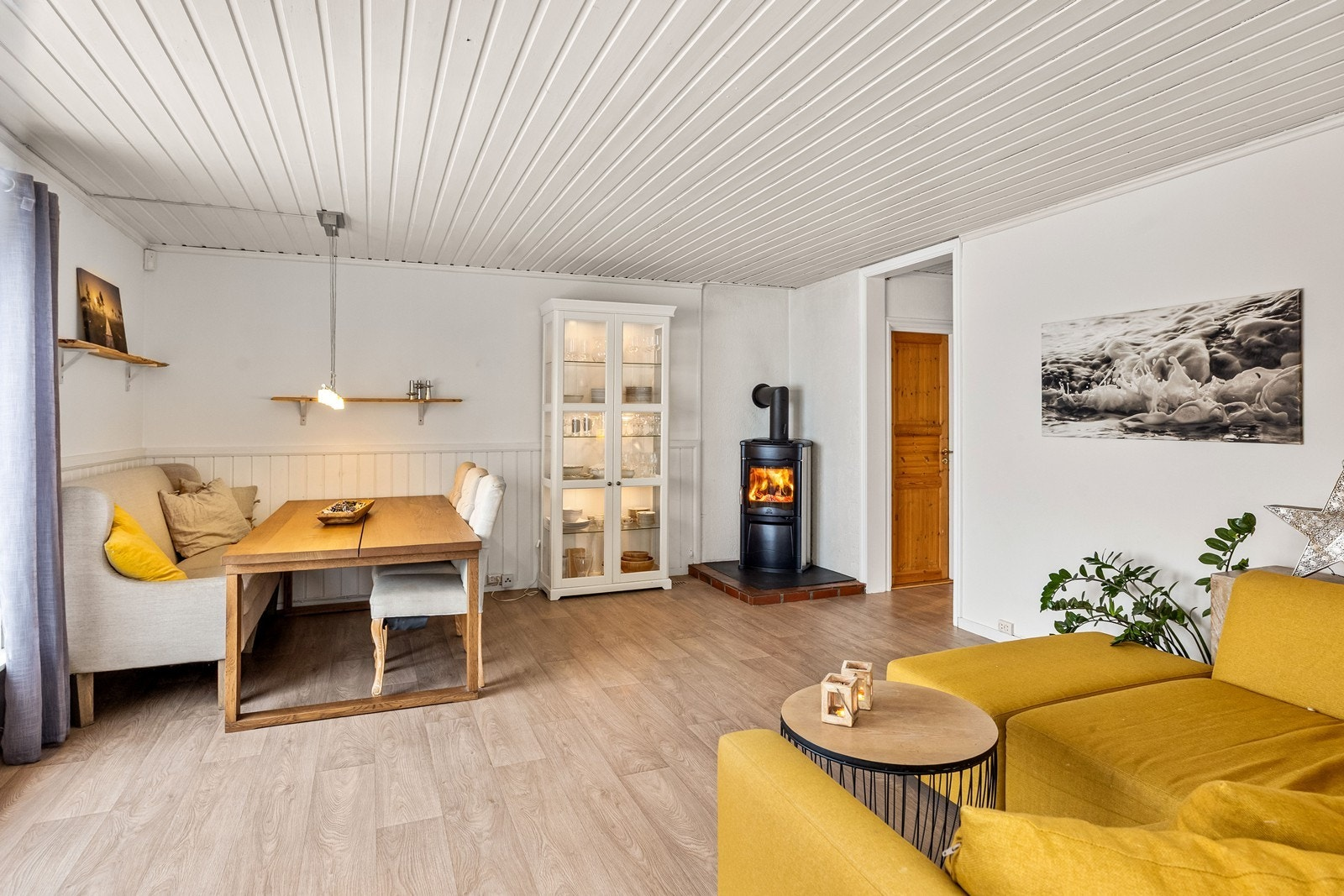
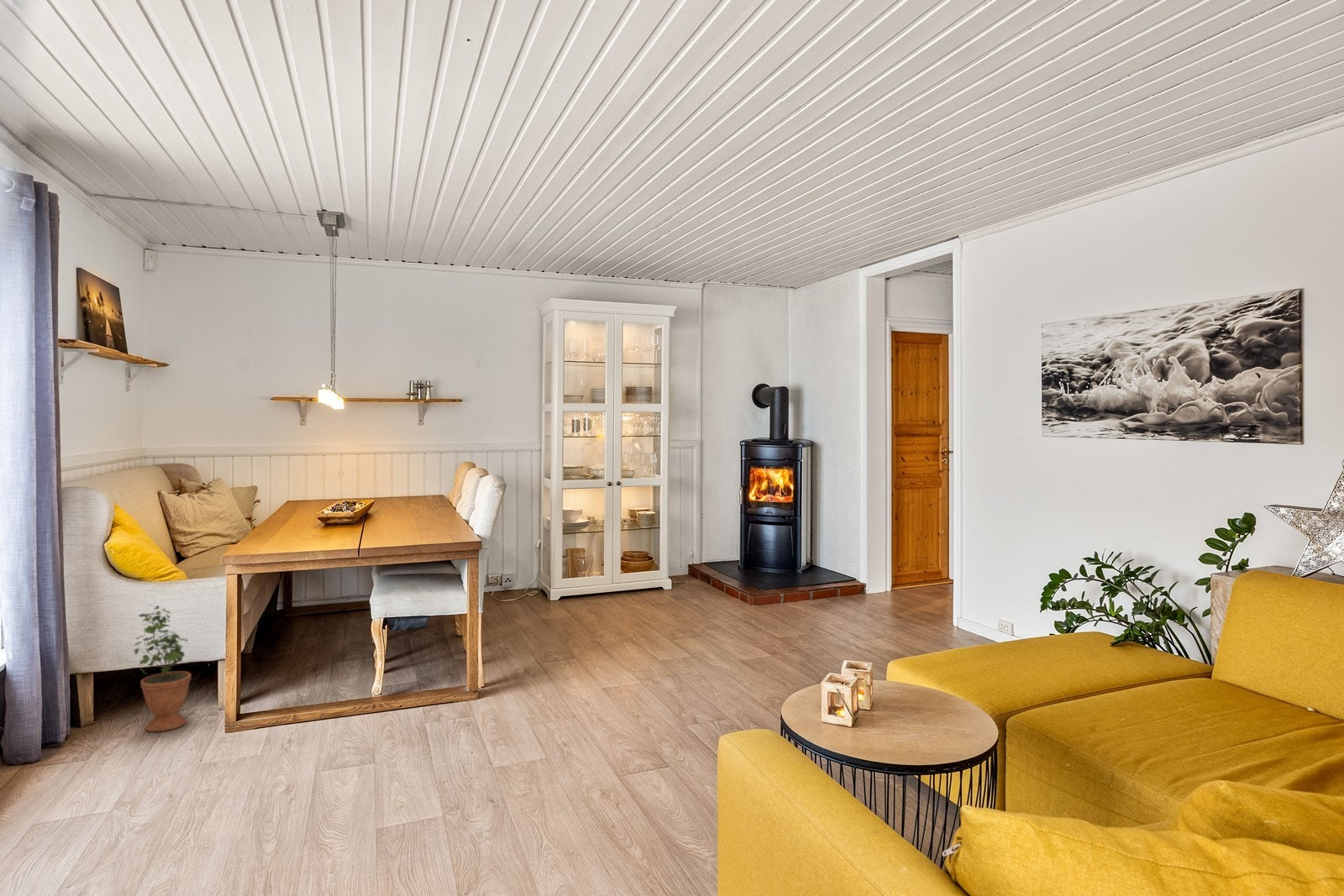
+ potted plant (159, 665)
